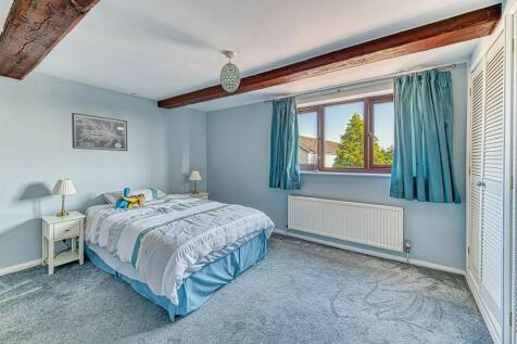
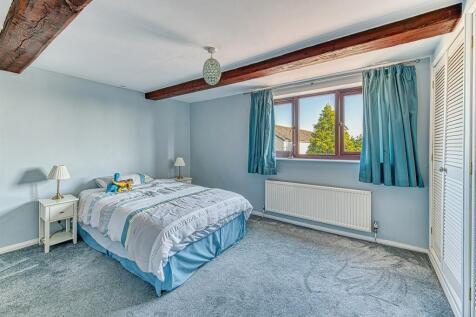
- wall art (101, 133)
